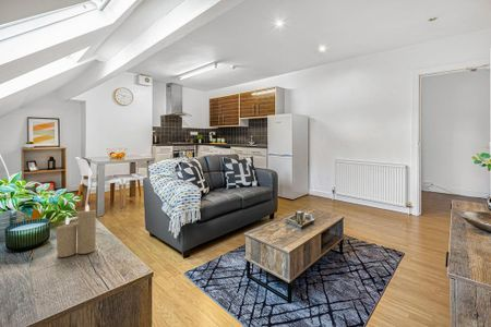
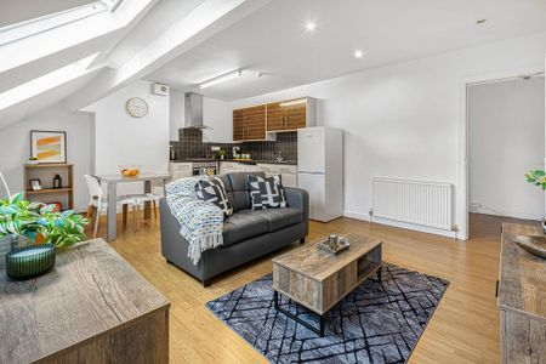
- candle (75, 228)
